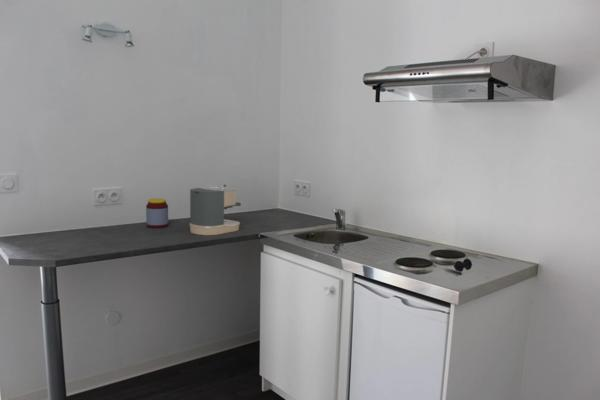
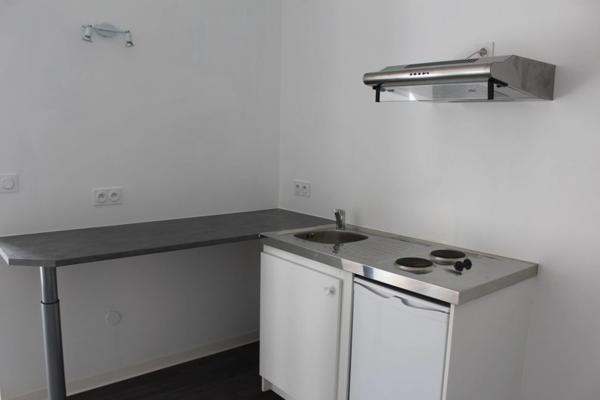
- jar (157, 212)
- coffee maker (218, 207)
